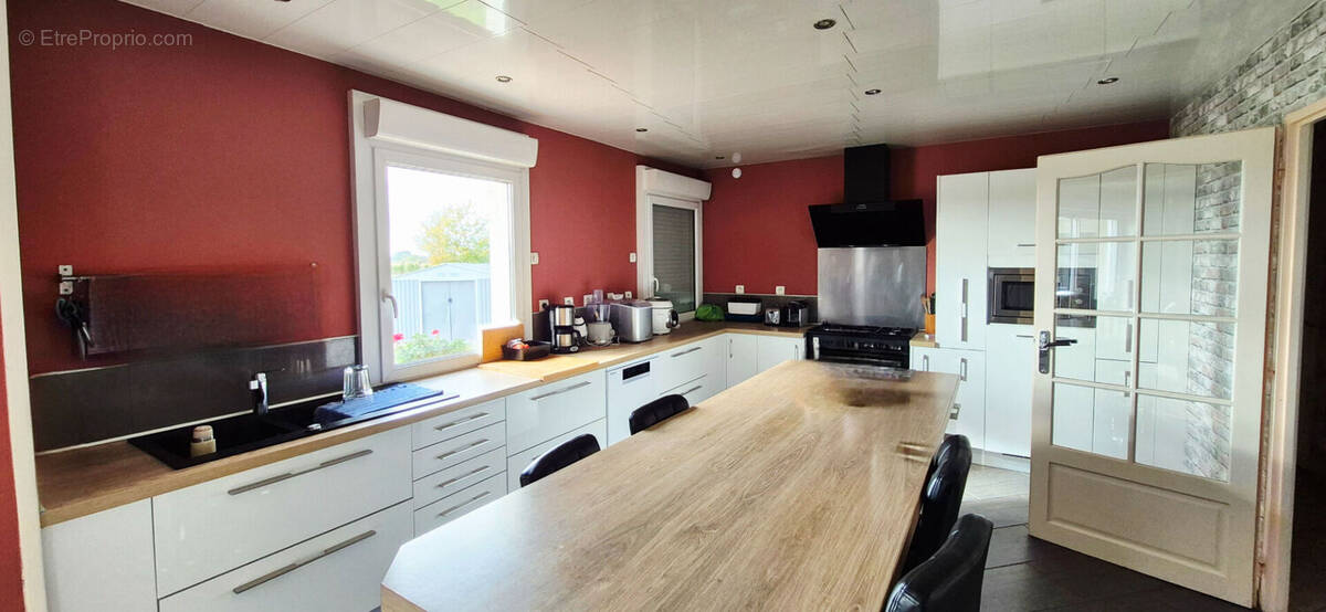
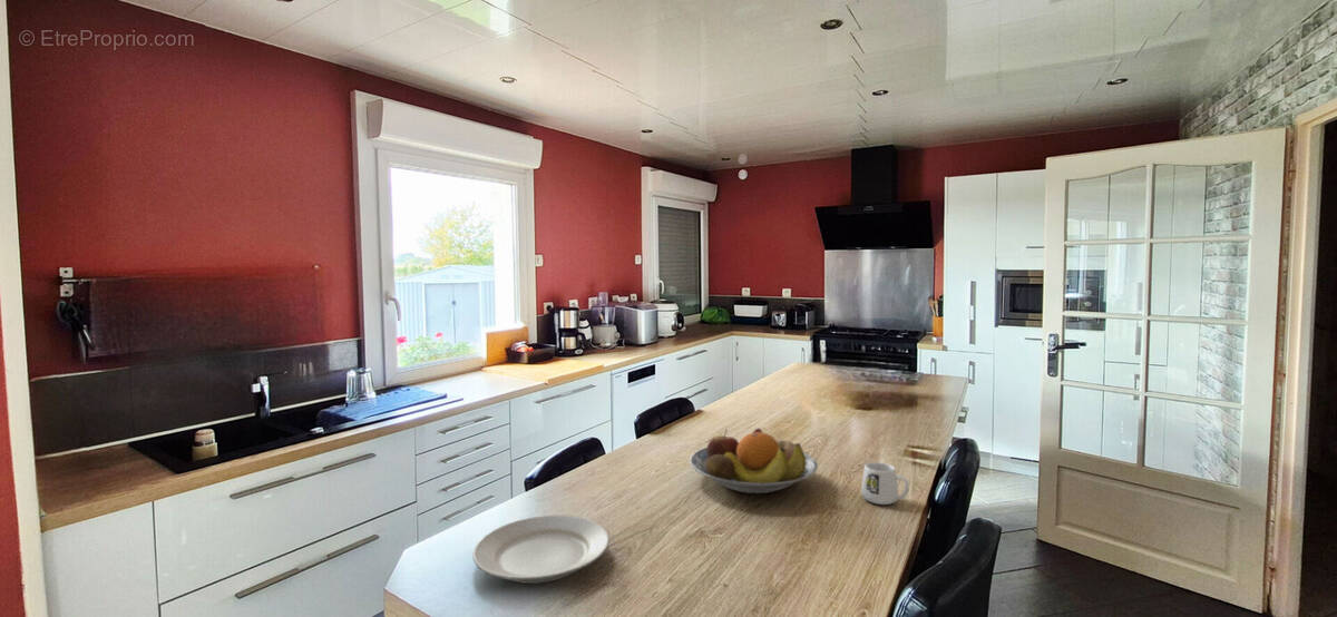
+ fruit bowl (752, 456)
+ plate (543, 550)
+ mug (885, 484)
